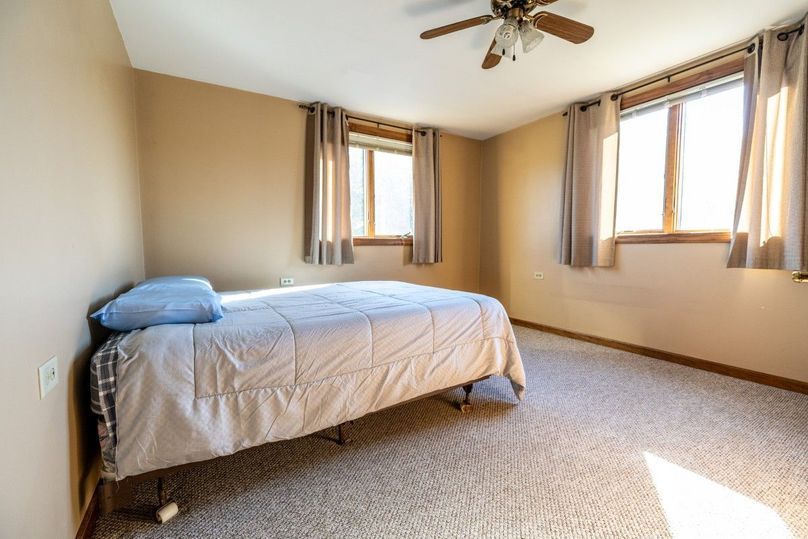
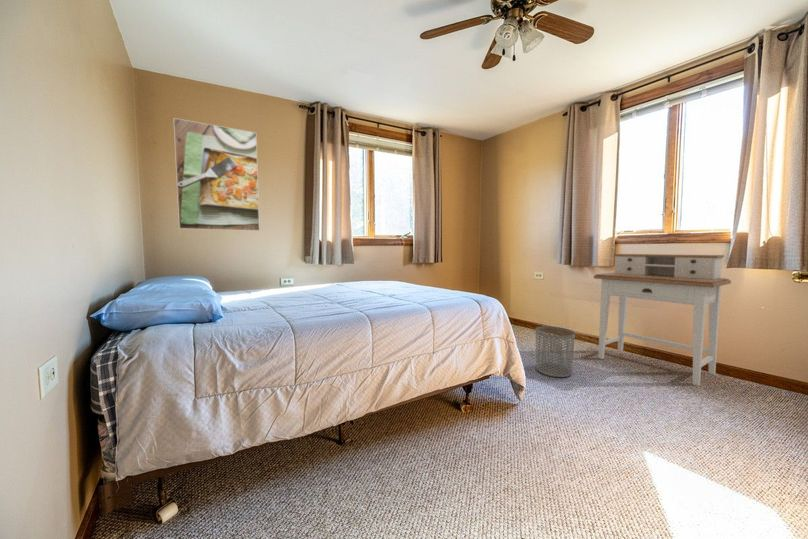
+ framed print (219, 178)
+ waste bin (554, 351)
+ desk (655, 300)
